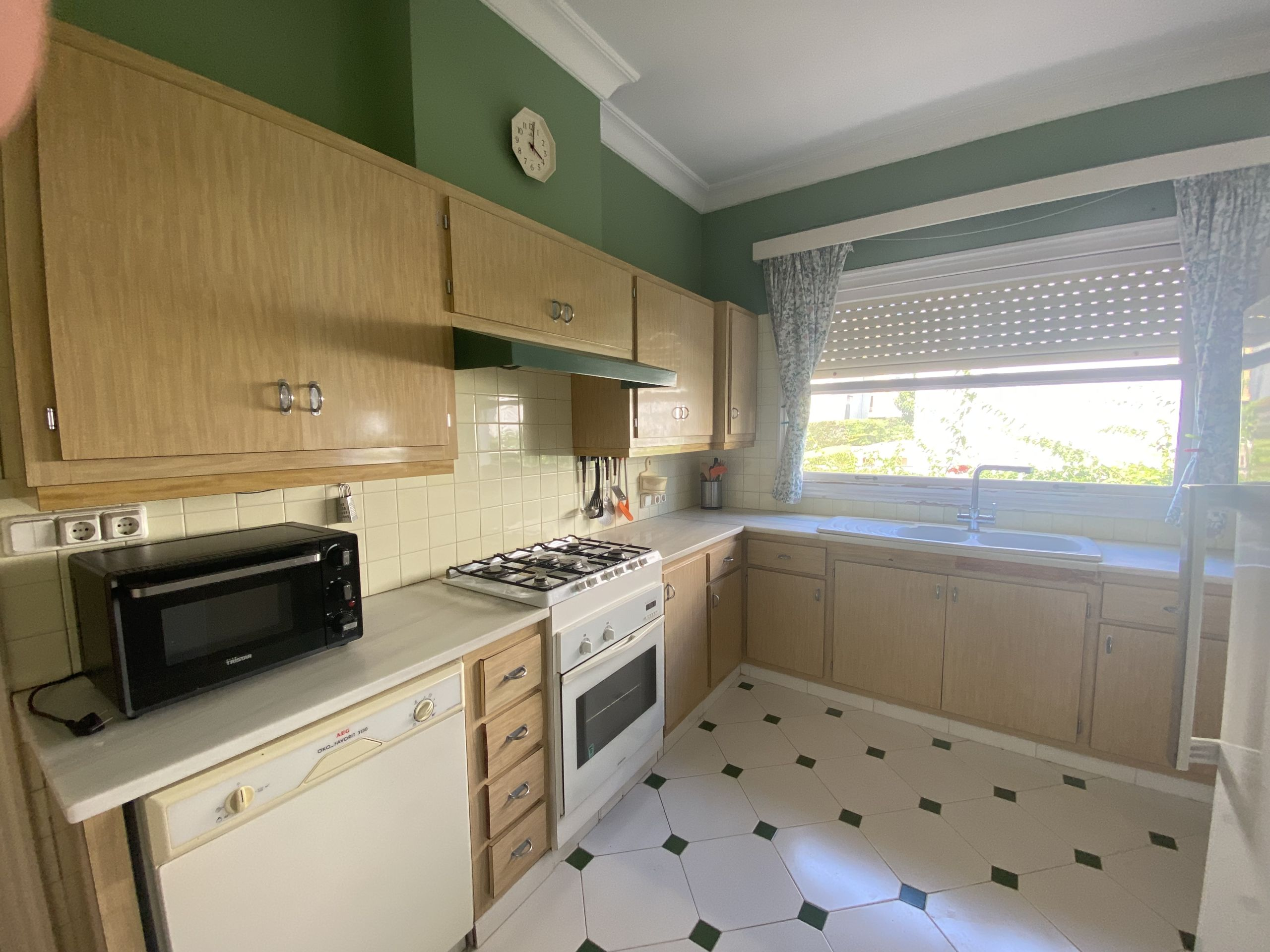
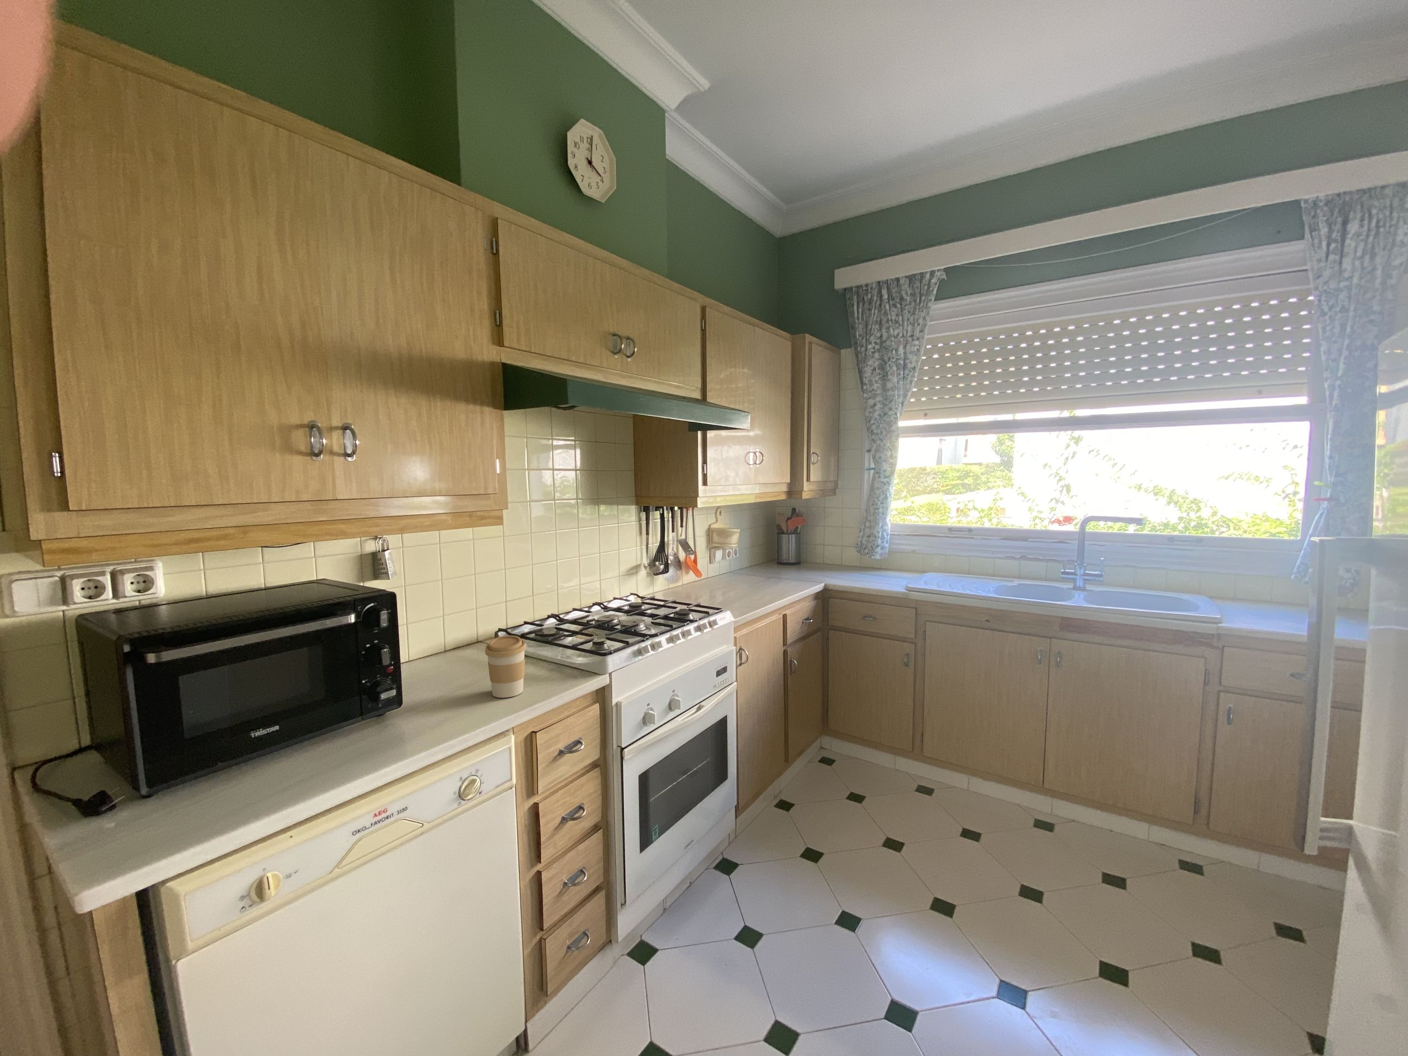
+ coffee cup (507, 666)
